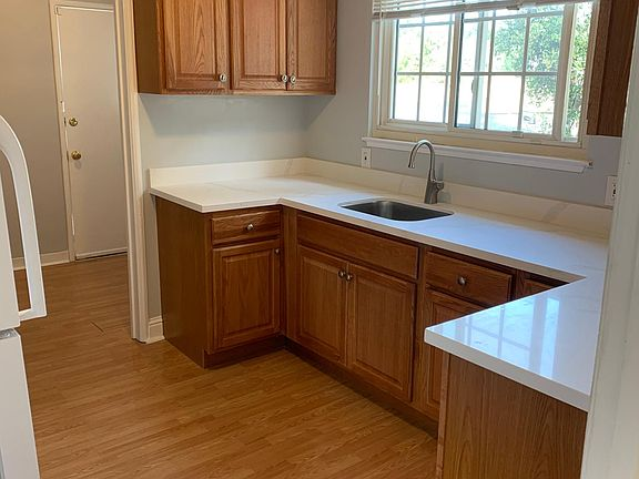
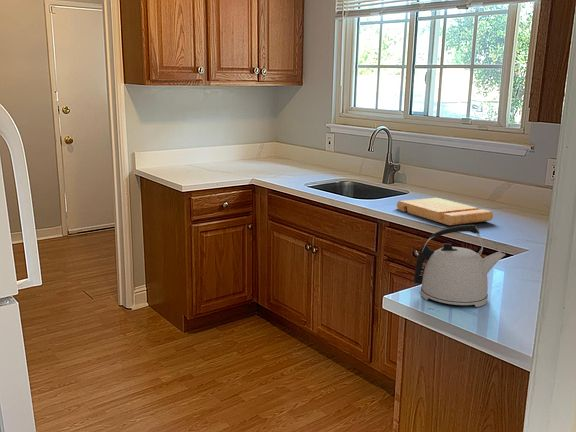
+ cutting board (442, 210)
+ kettle (458, 260)
